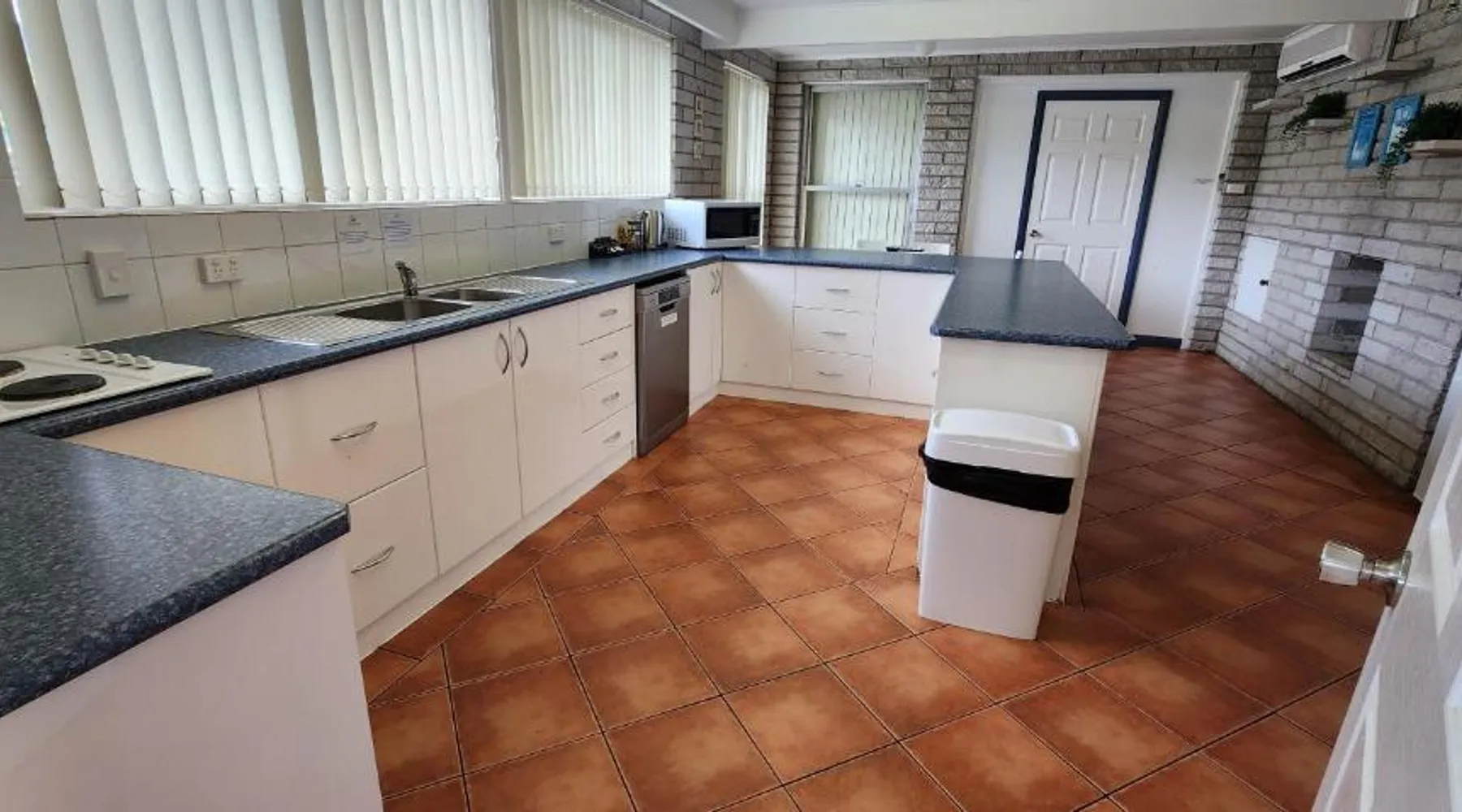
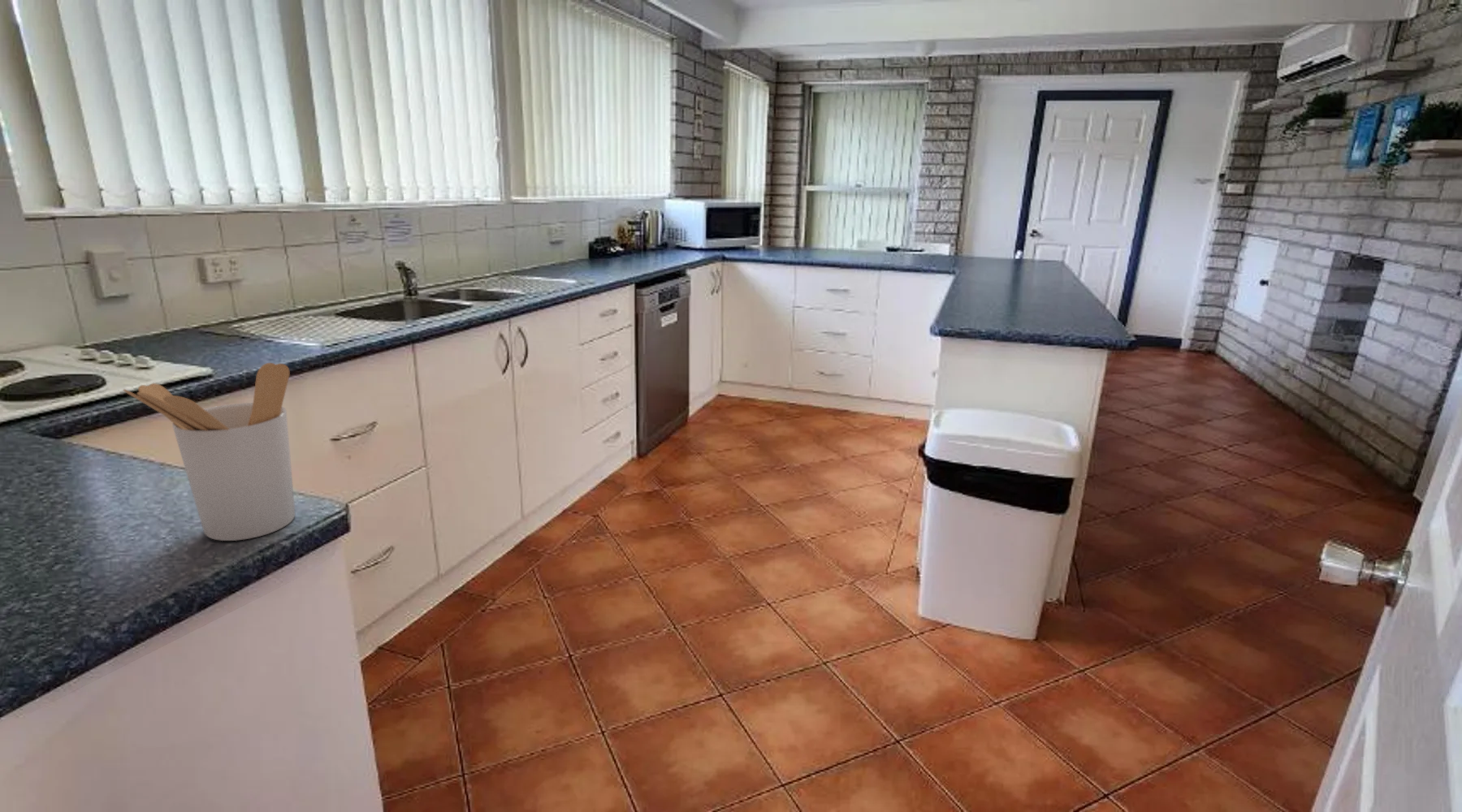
+ utensil holder (218, 453)
